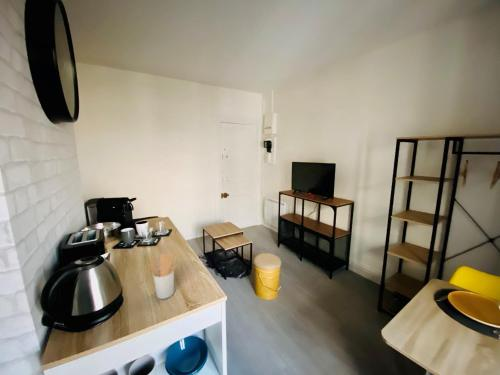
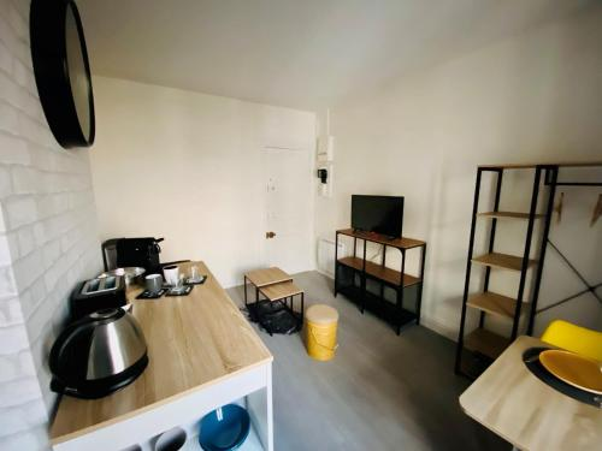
- utensil holder (165, 274)
